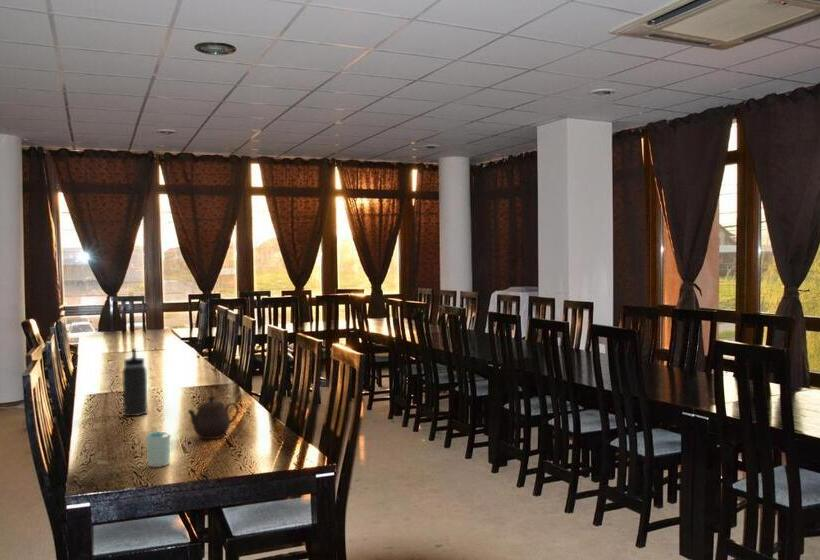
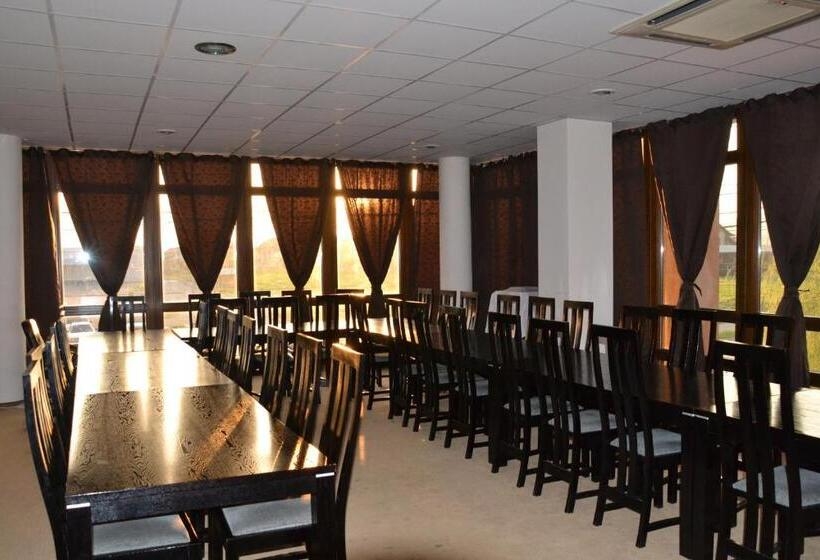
- thermos bottle (134, 380)
- cup (158, 446)
- teapot (213, 415)
